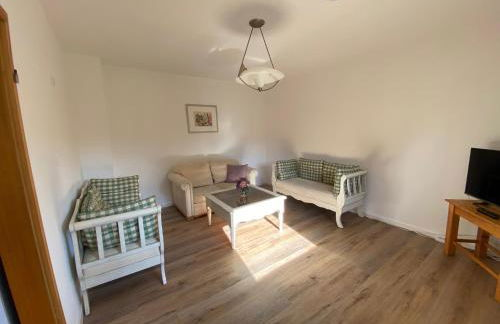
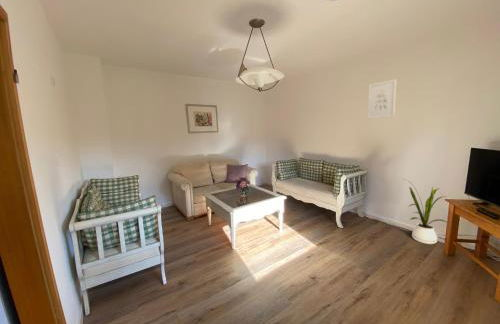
+ house plant (423, 210)
+ wall art (381, 100)
